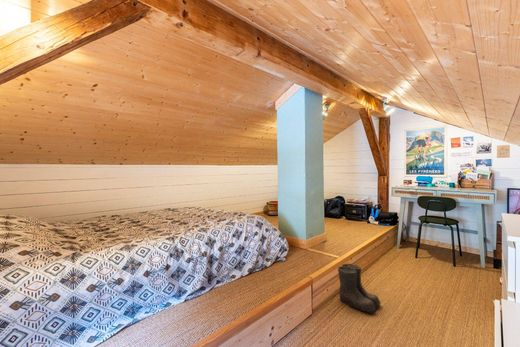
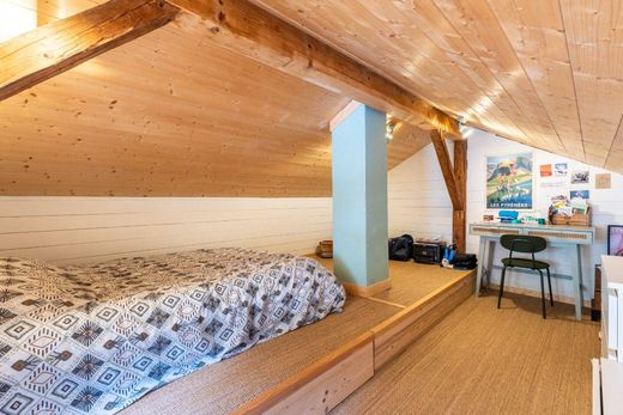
- boots (358, 286)
